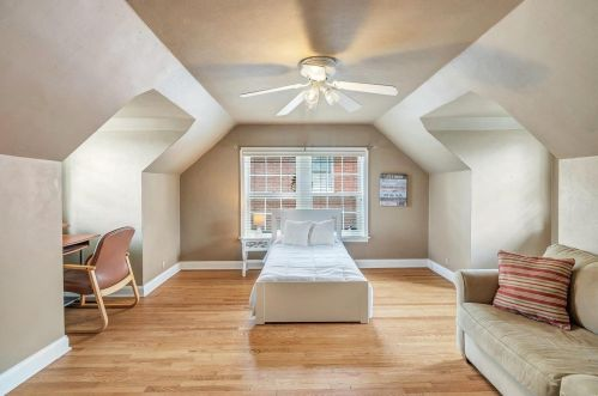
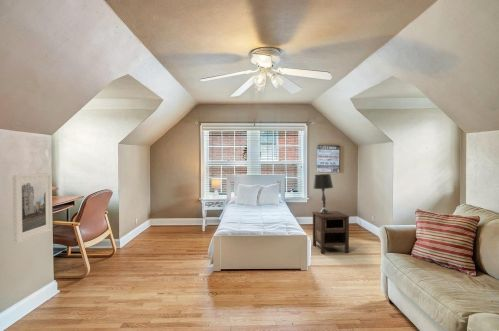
+ nightstand (330, 231)
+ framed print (33, 205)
+ table lamp (324, 194)
